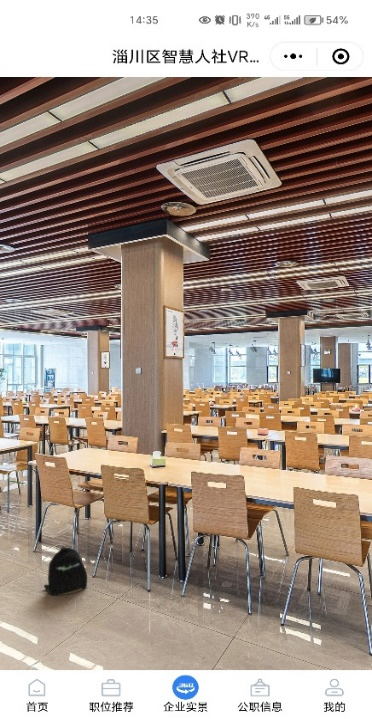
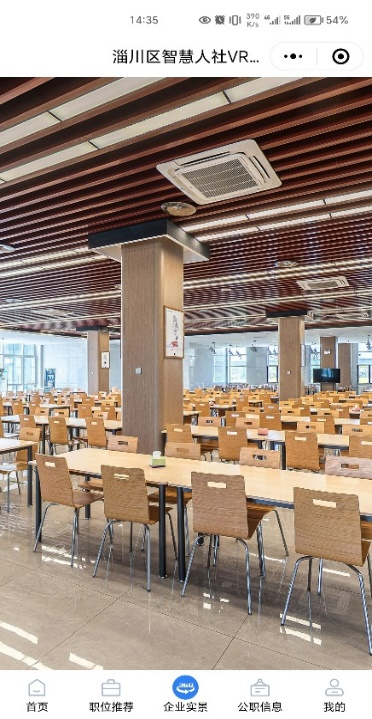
- backpack (65, 566)
